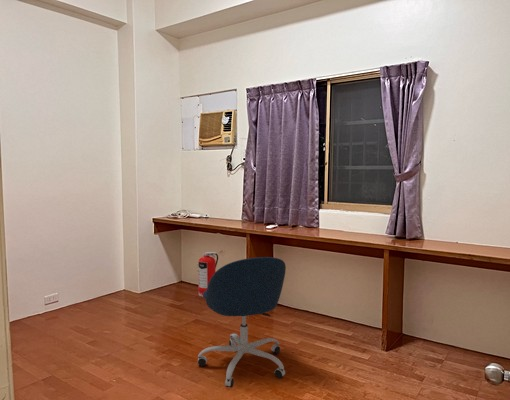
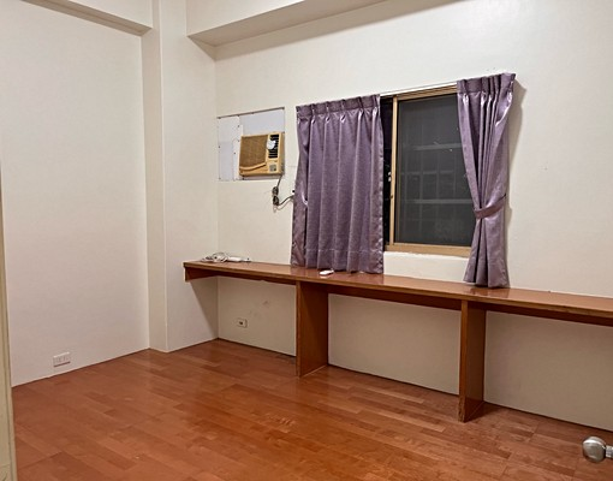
- fire extinguisher (210, 272)
- office chair (243, 306)
